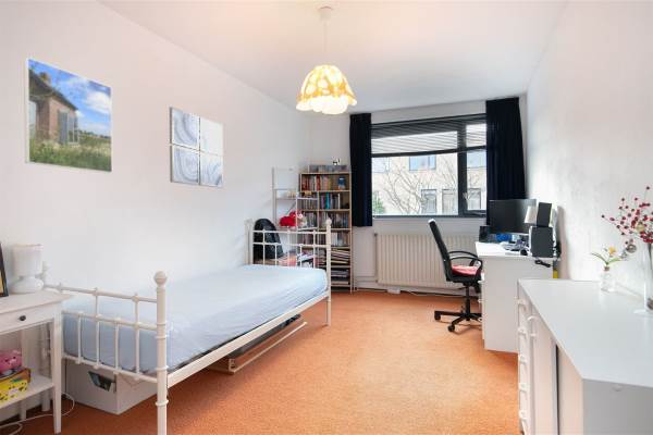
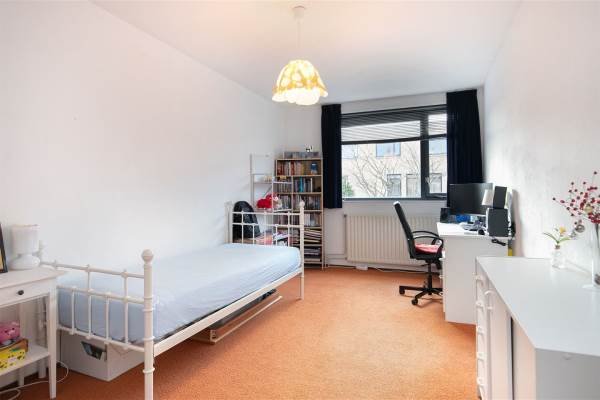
- wall art (198, 150)
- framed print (72, 121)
